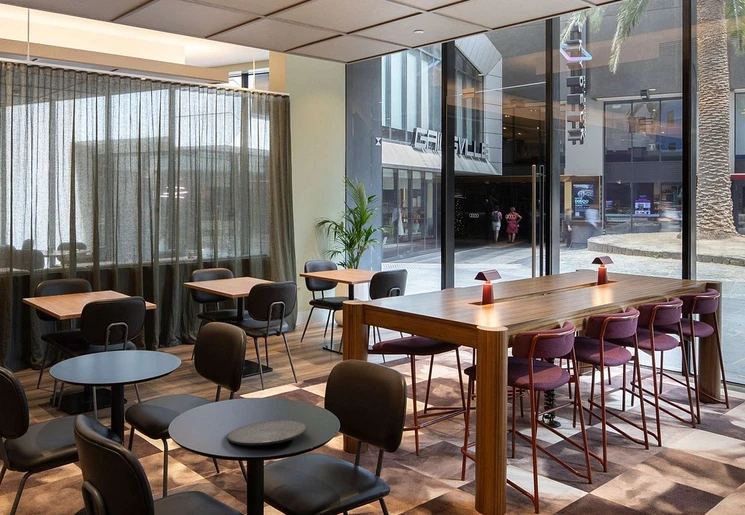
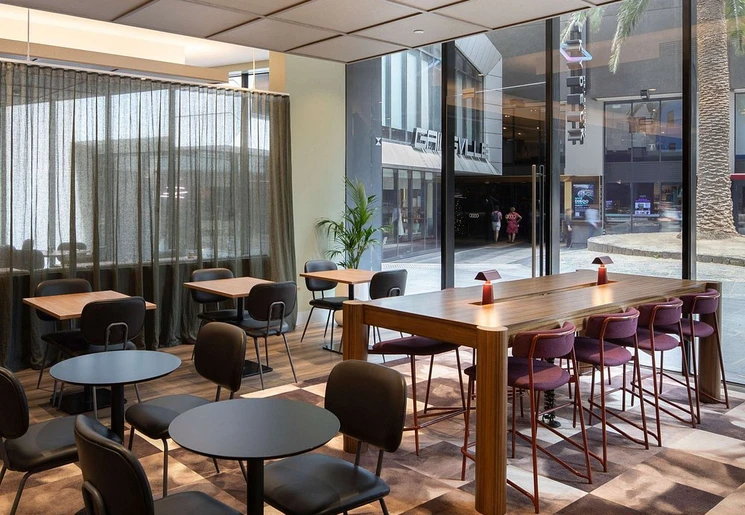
- plate (267, 432)
